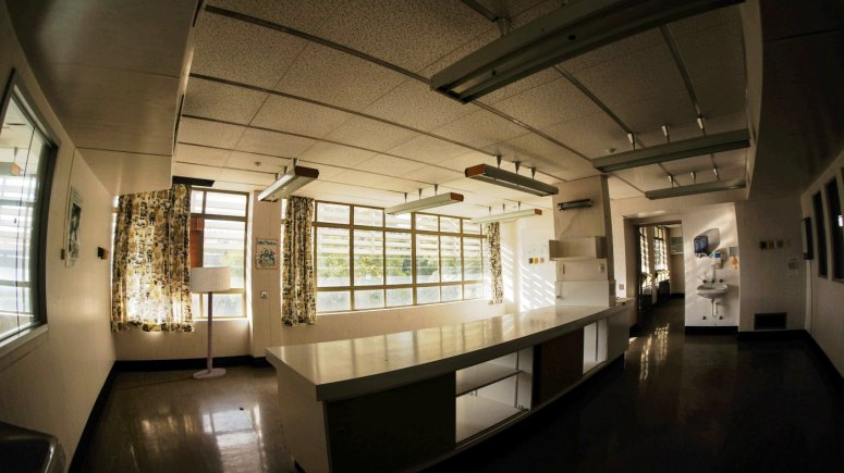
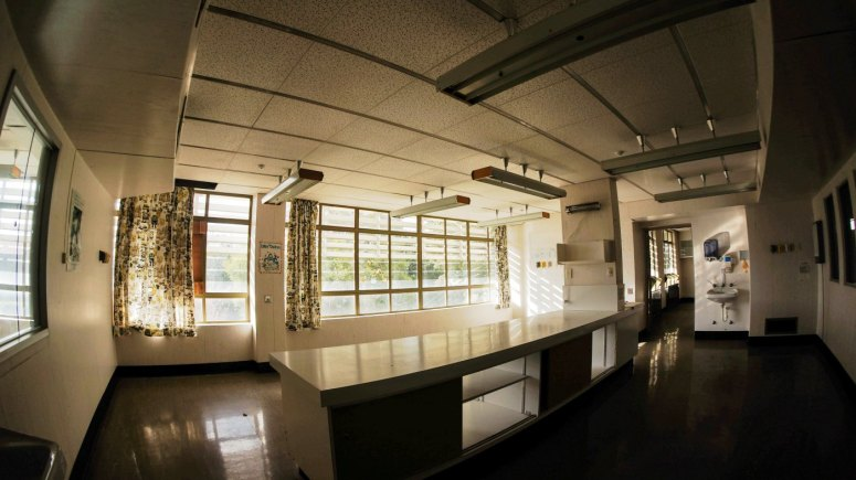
- floor lamp (209, 321)
